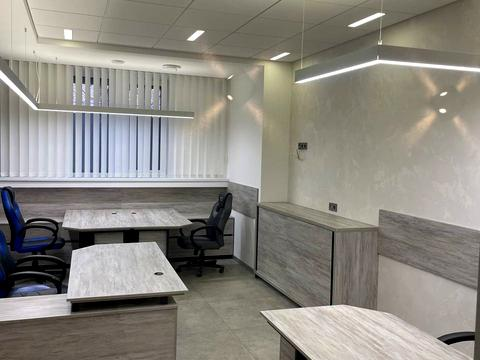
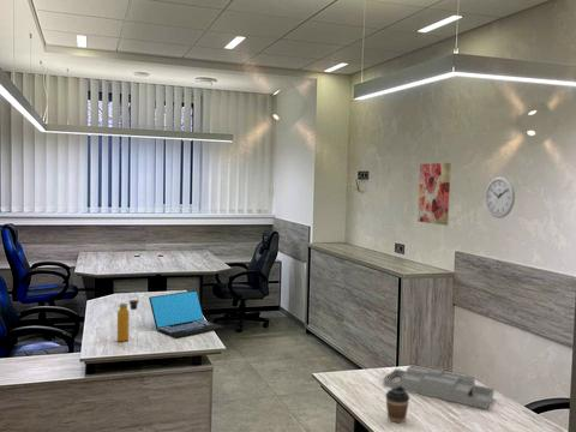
+ wall art (433, 193)
+ wall clock (498, 197)
+ coffee cup (397, 403)
+ desk organizer (437, 382)
+ water bottle (127, 318)
+ laptop (186, 312)
